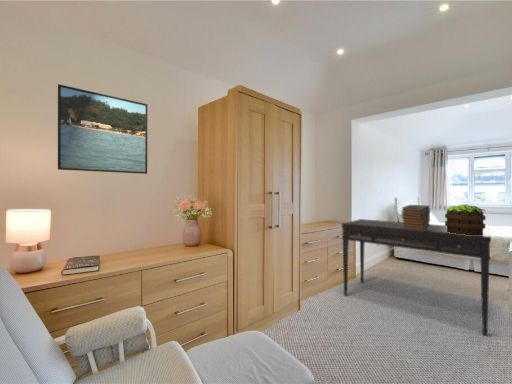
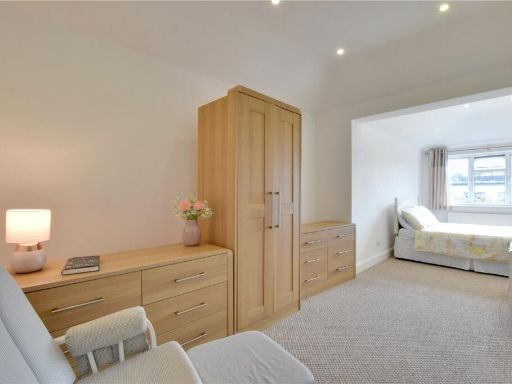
- desk (409, 248)
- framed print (107, 133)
- potted plant (464, 218)
- book stack (416, 217)
